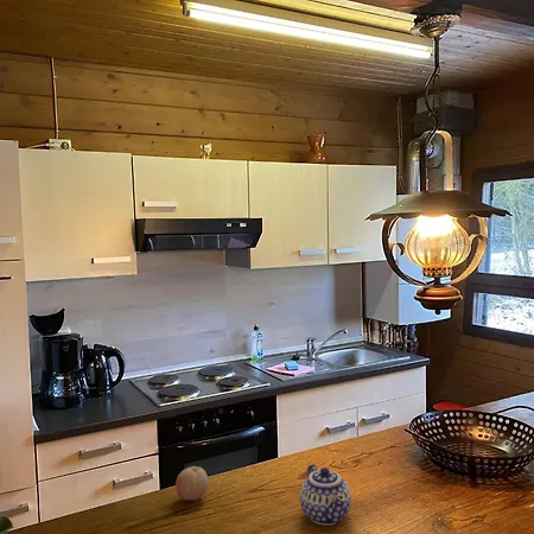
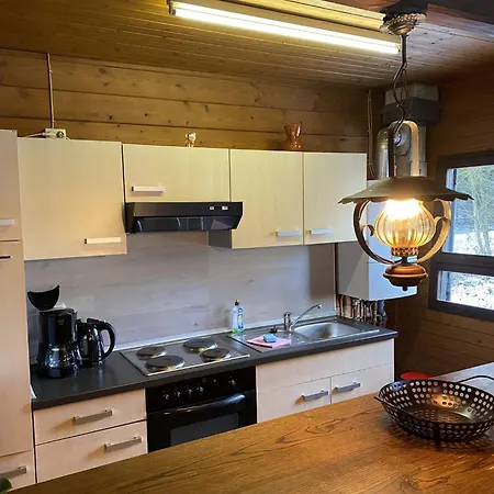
- fruit (192, 484)
- teapot (325, 492)
